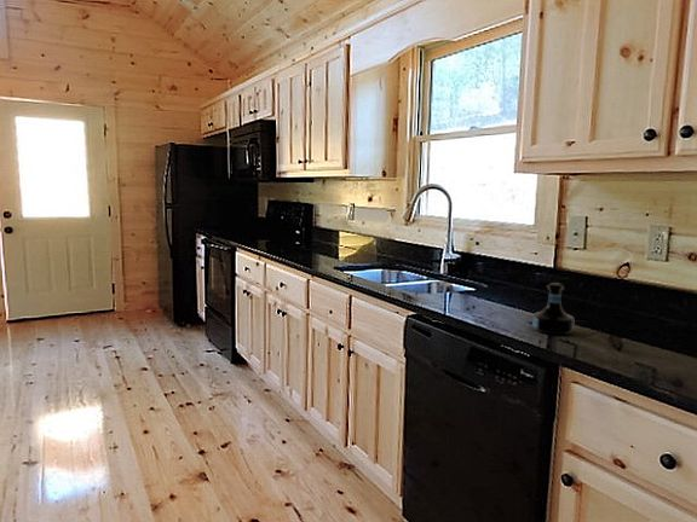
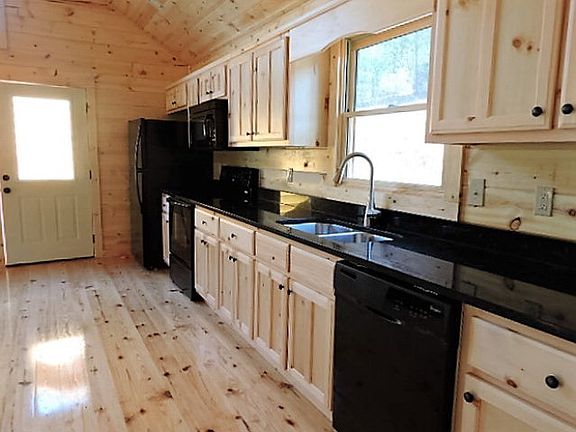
- tequila bottle (553, 307)
